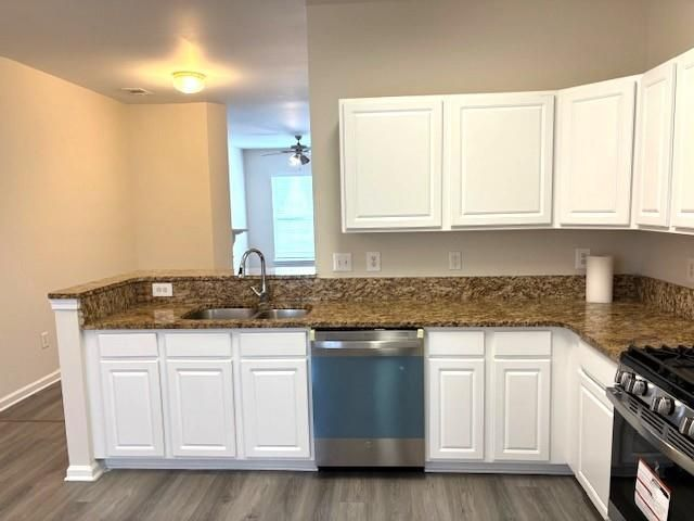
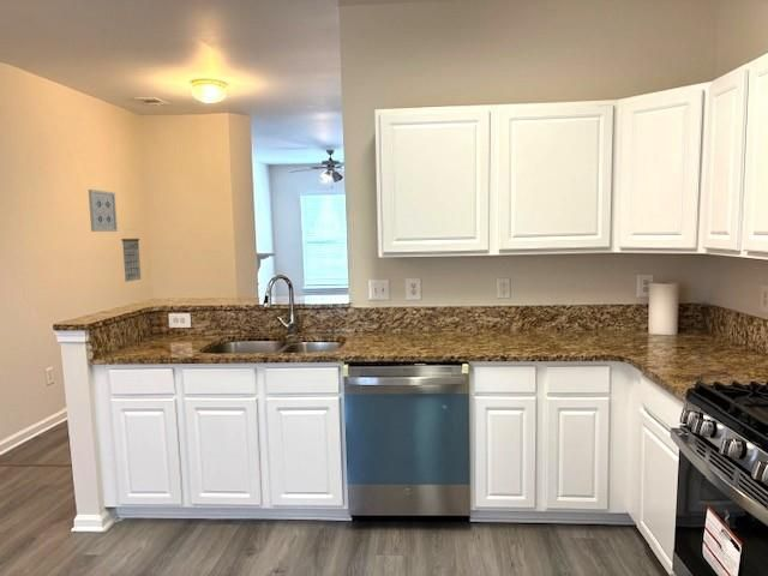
+ calendar (131, 254)
+ wall art (103, 211)
